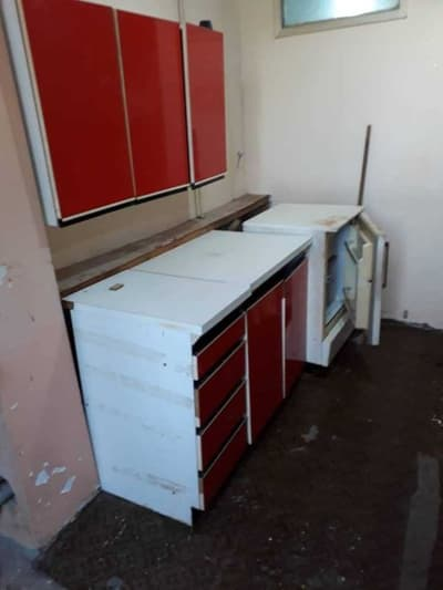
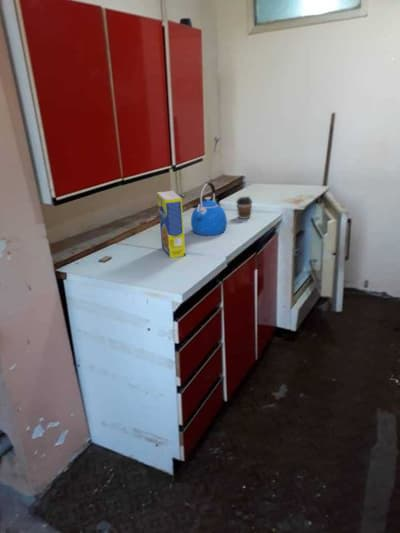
+ coffee cup (244, 206)
+ legume (171, 223)
+ kettle (206, 208)
